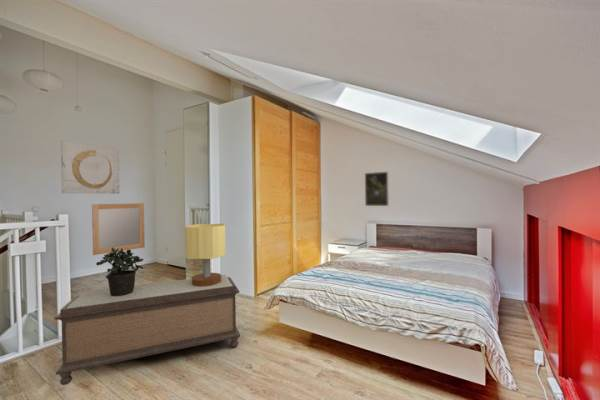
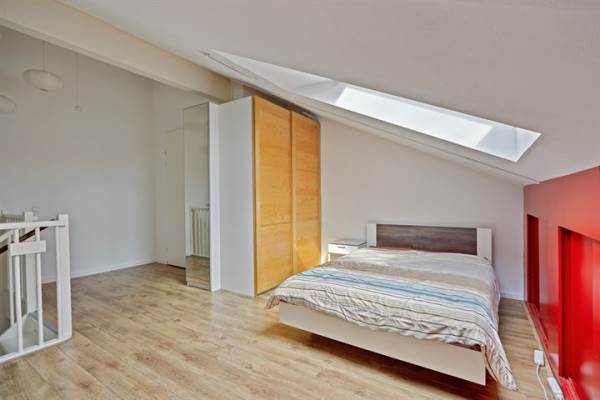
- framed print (376, 189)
- table lamp (206, 253)
- bench (159, 320)
- wall art (92, 169)
- potted plant (119, 269)
- home mirror (120, 227)
